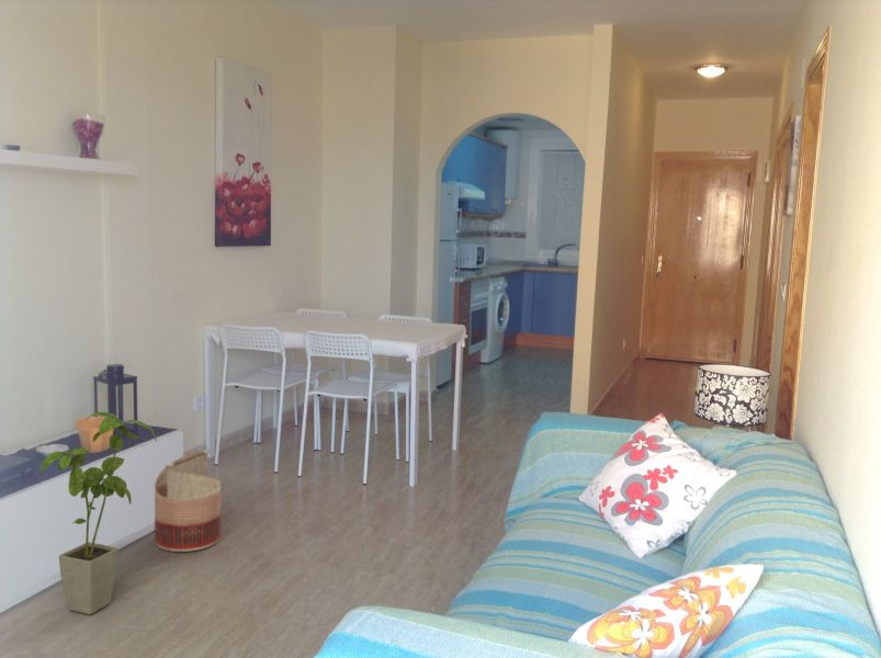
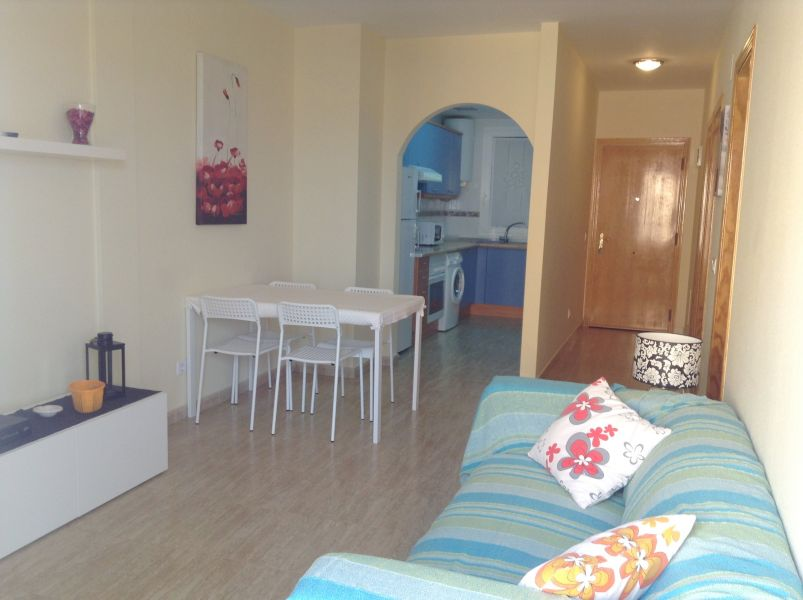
- basket (188, 498)
- house plant (103, 507)
